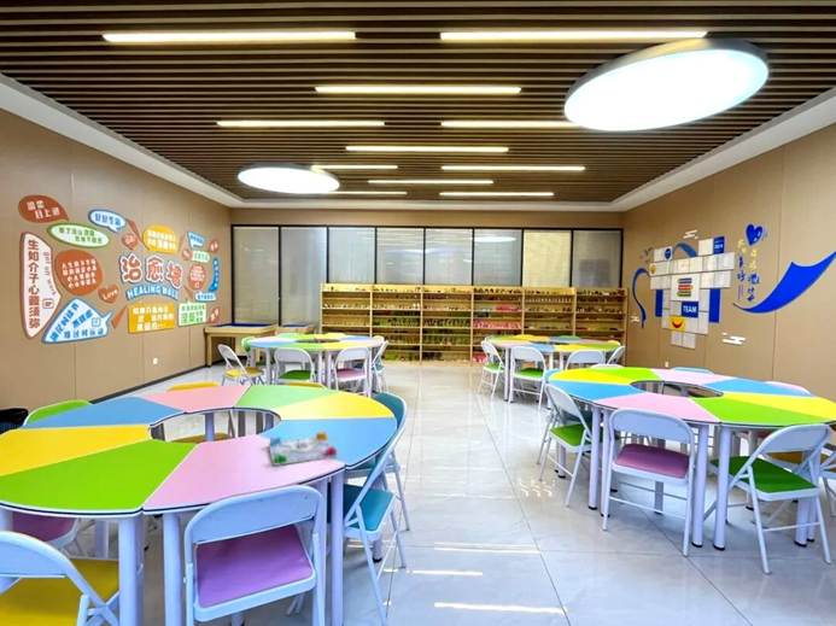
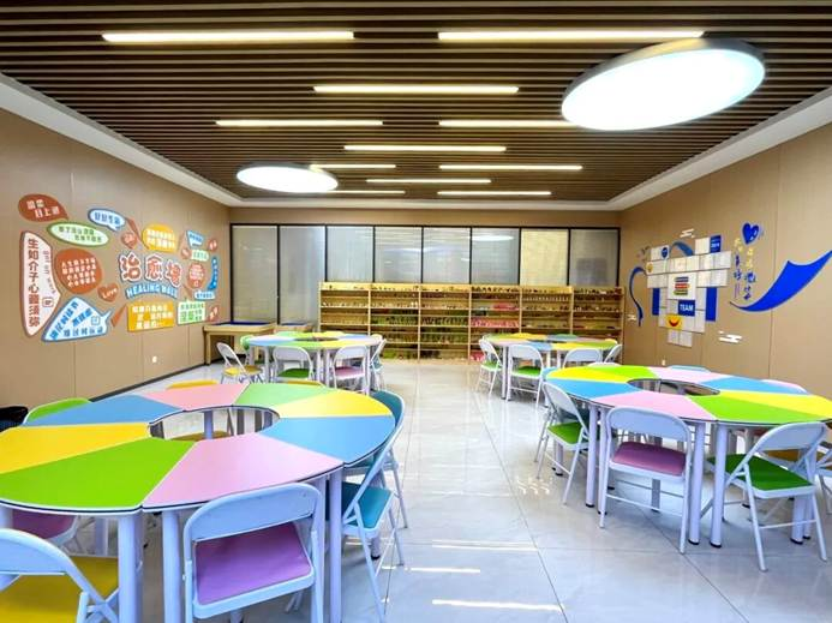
- board game (302, 446)
